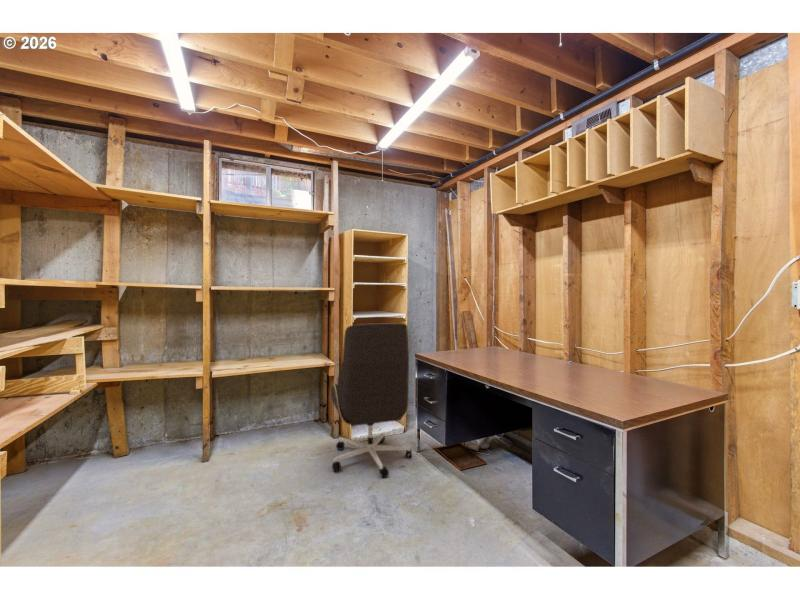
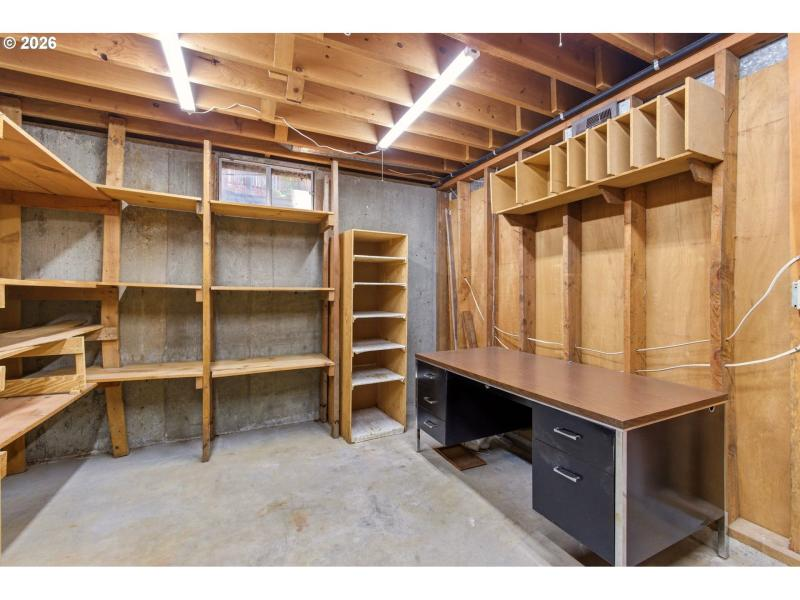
- office chair (371, 389)
